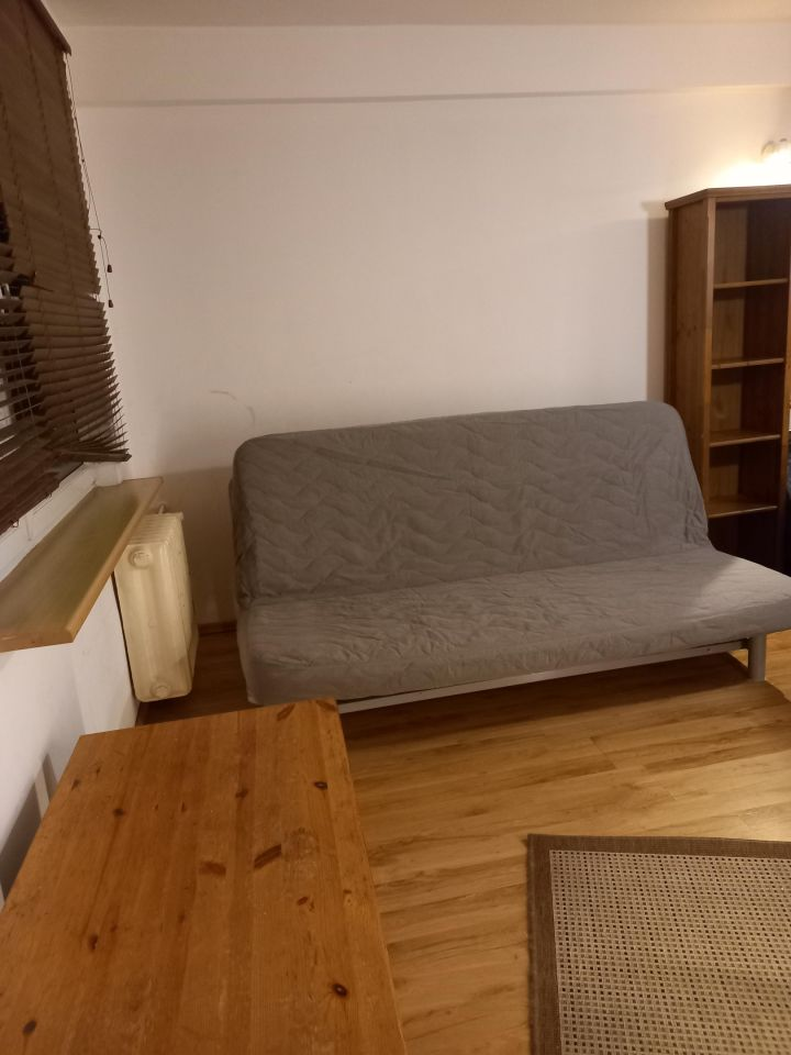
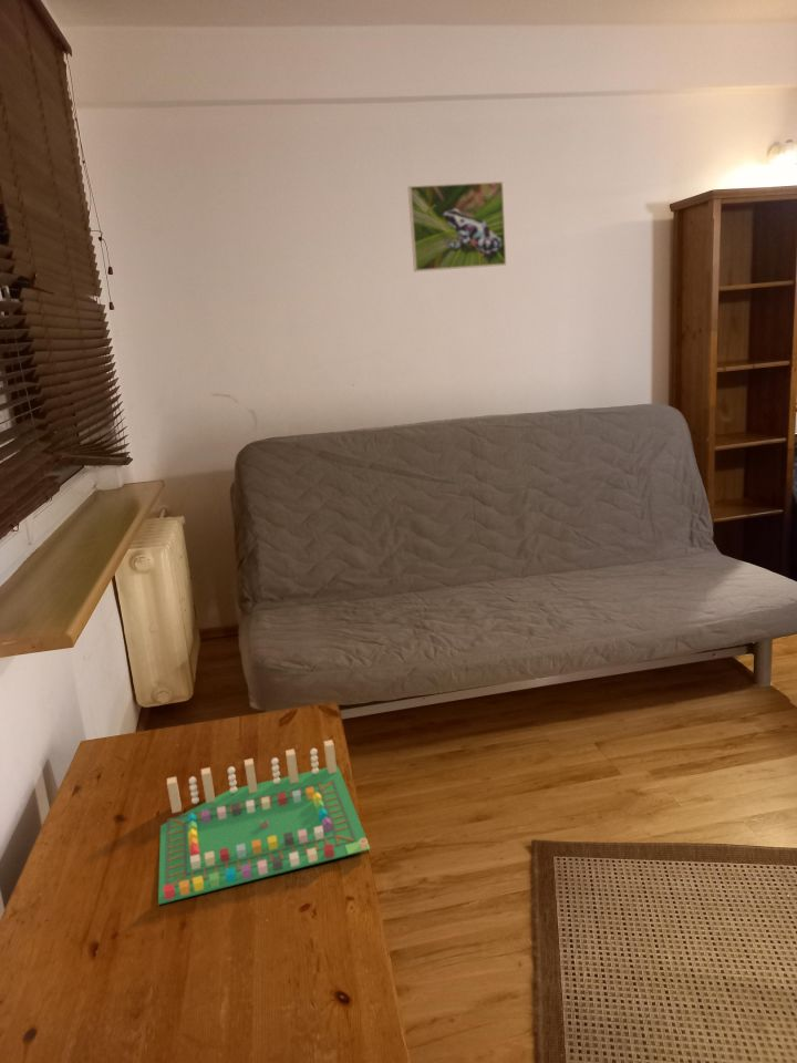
+ board game (257, 811)
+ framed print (457, 226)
